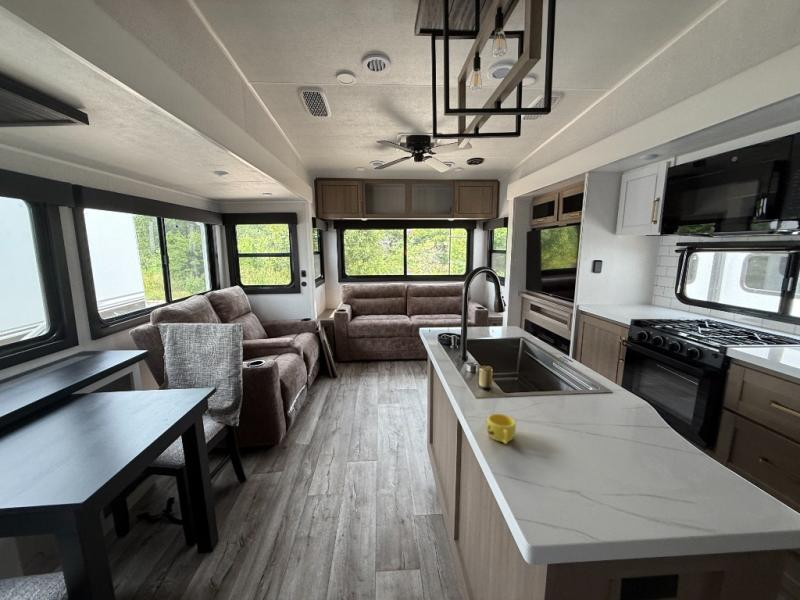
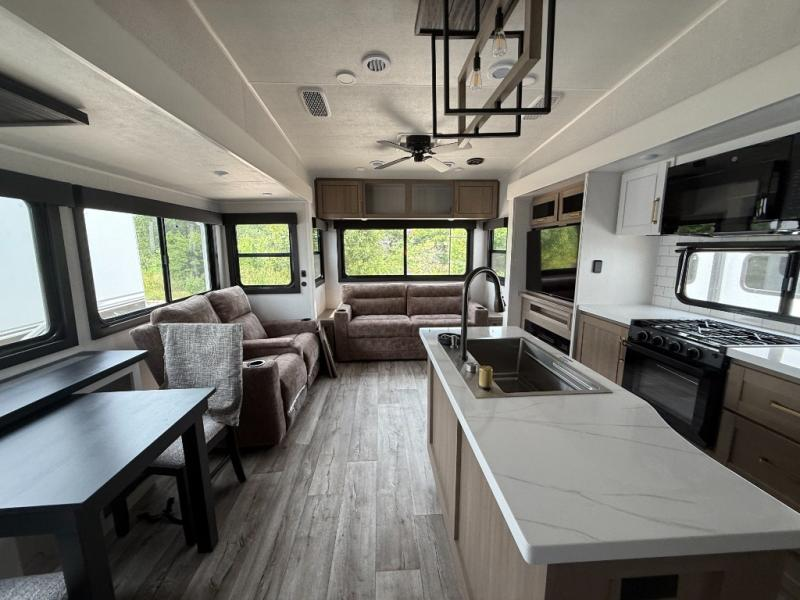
- cup (501, 430)
